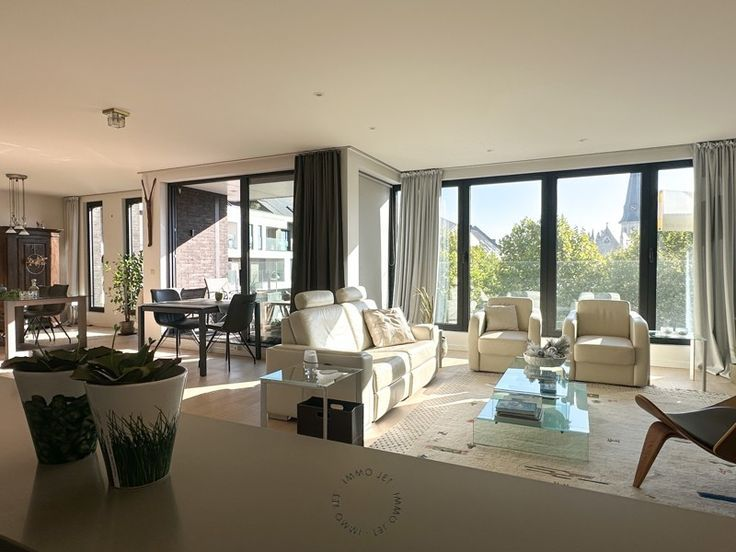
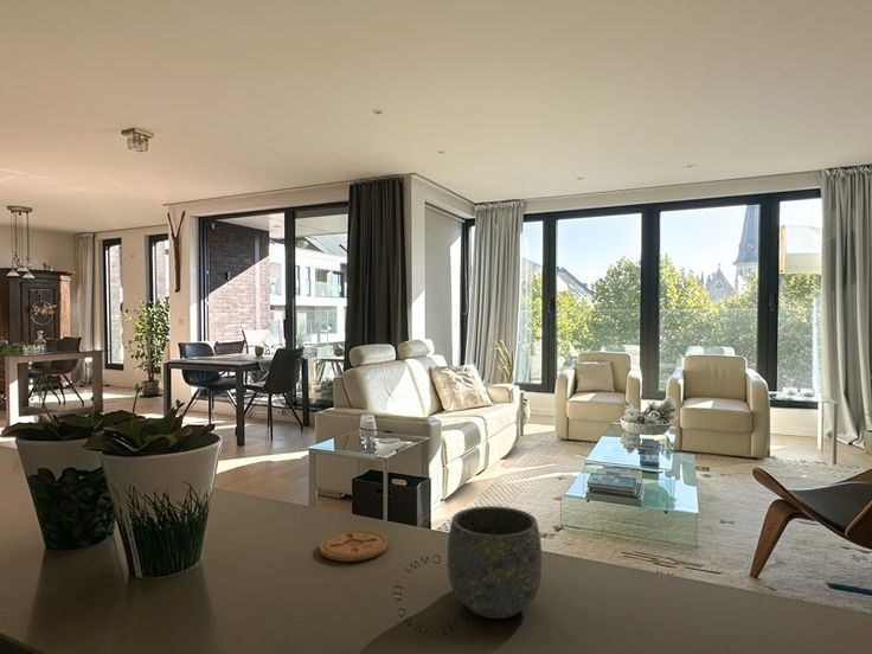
+ coaster (353, 545)
+ mug (493, 556)
